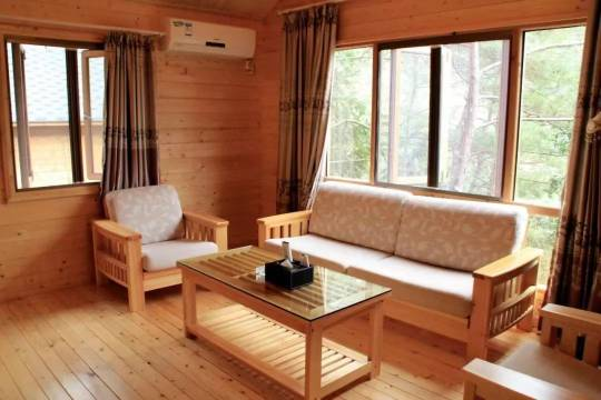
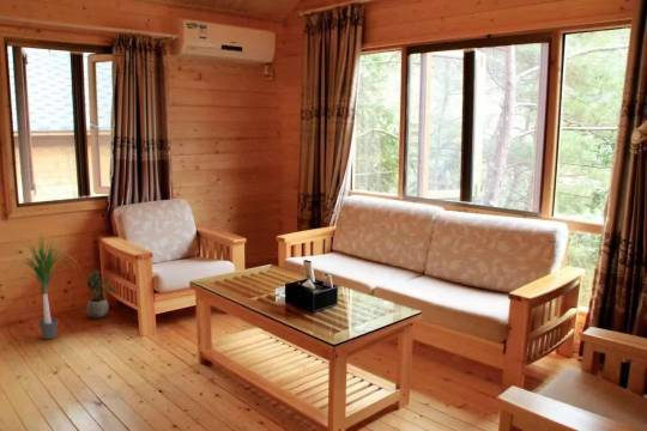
+ potted plant (43, 284)
+ potted plant (101, 292)
